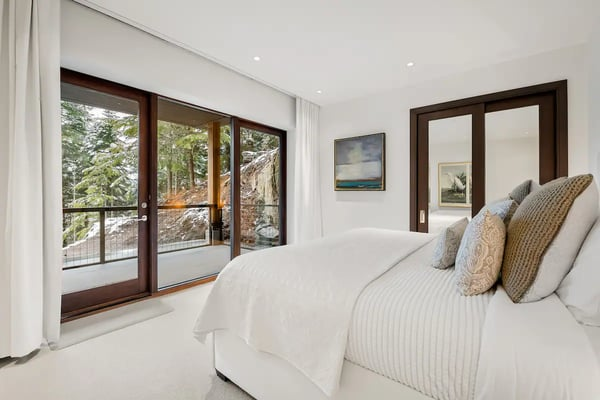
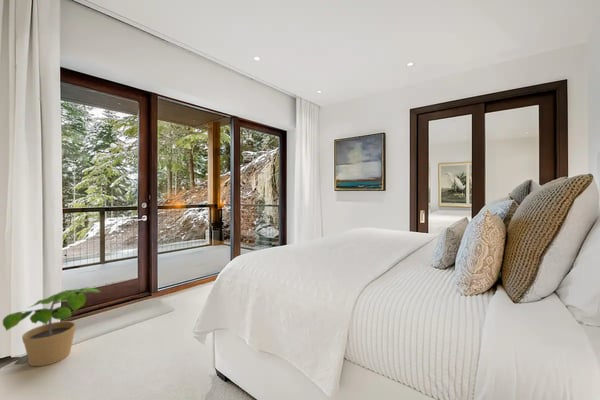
+ potted plant (54, 327)
